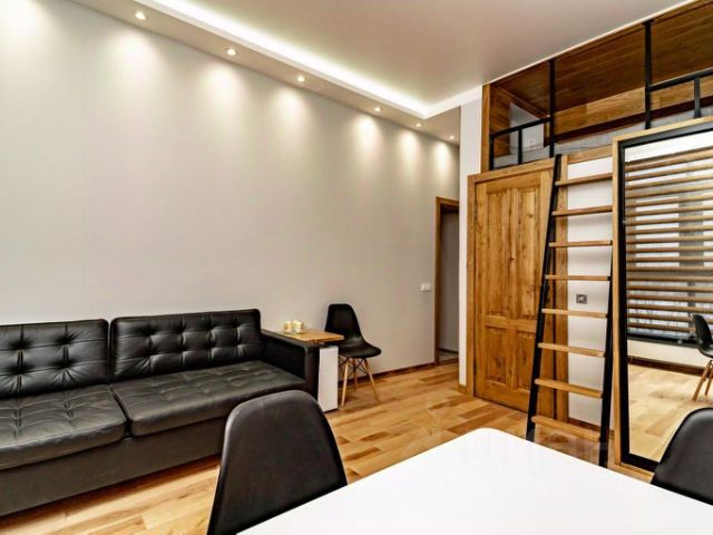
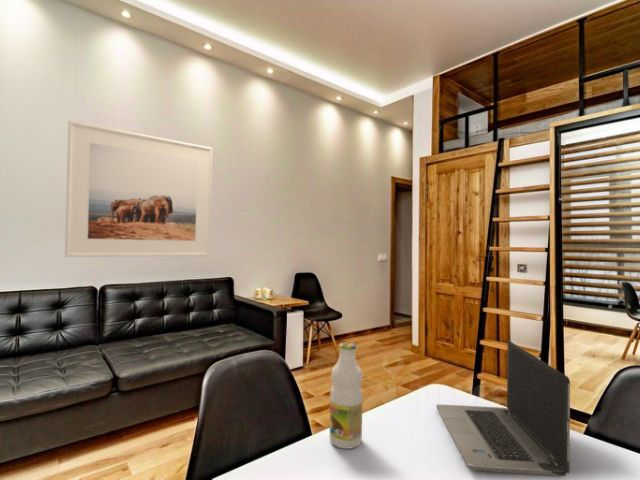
+ bottle (346, 392)
+ laptop computer (492, 407)
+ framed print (147, 196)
